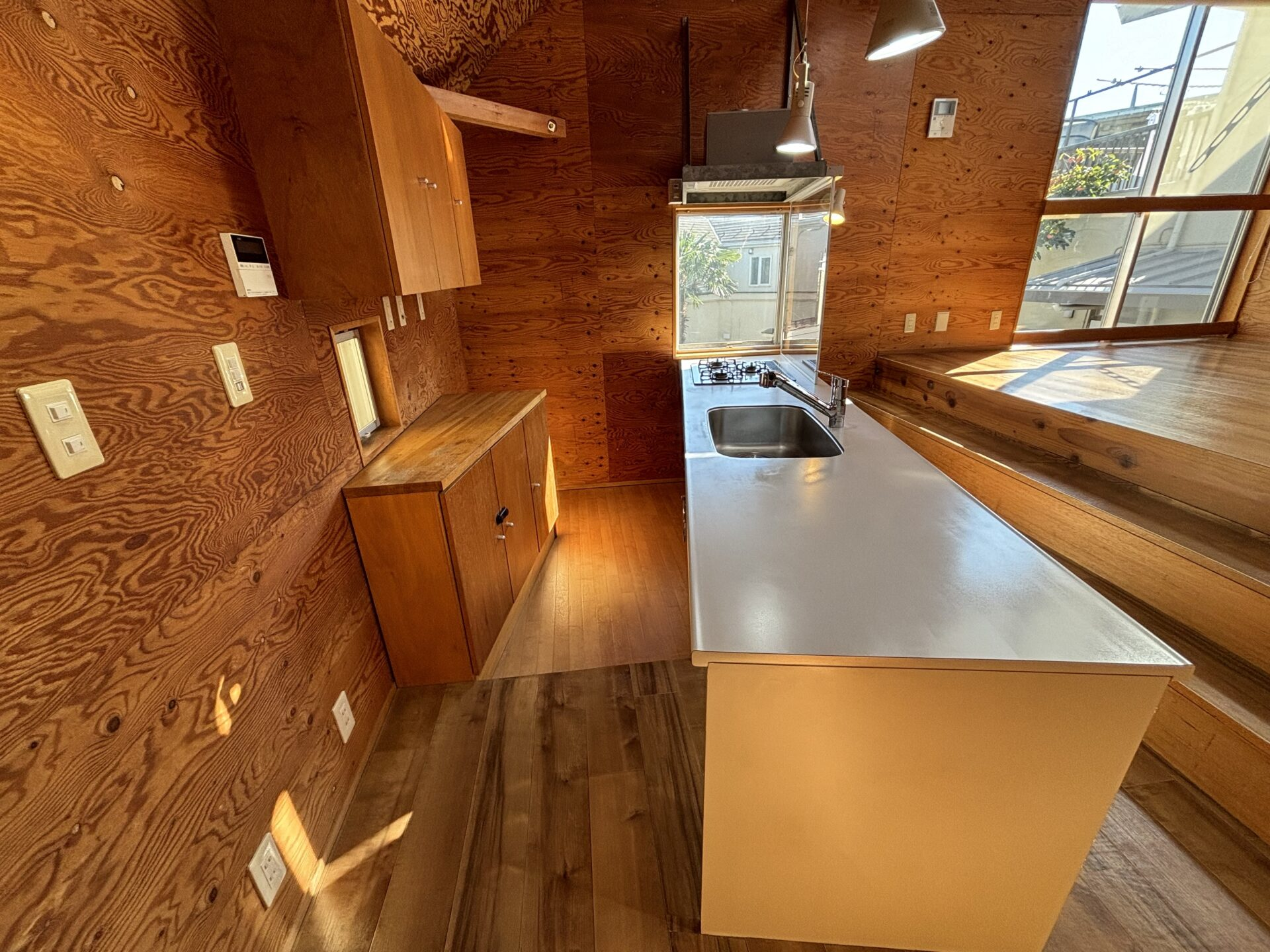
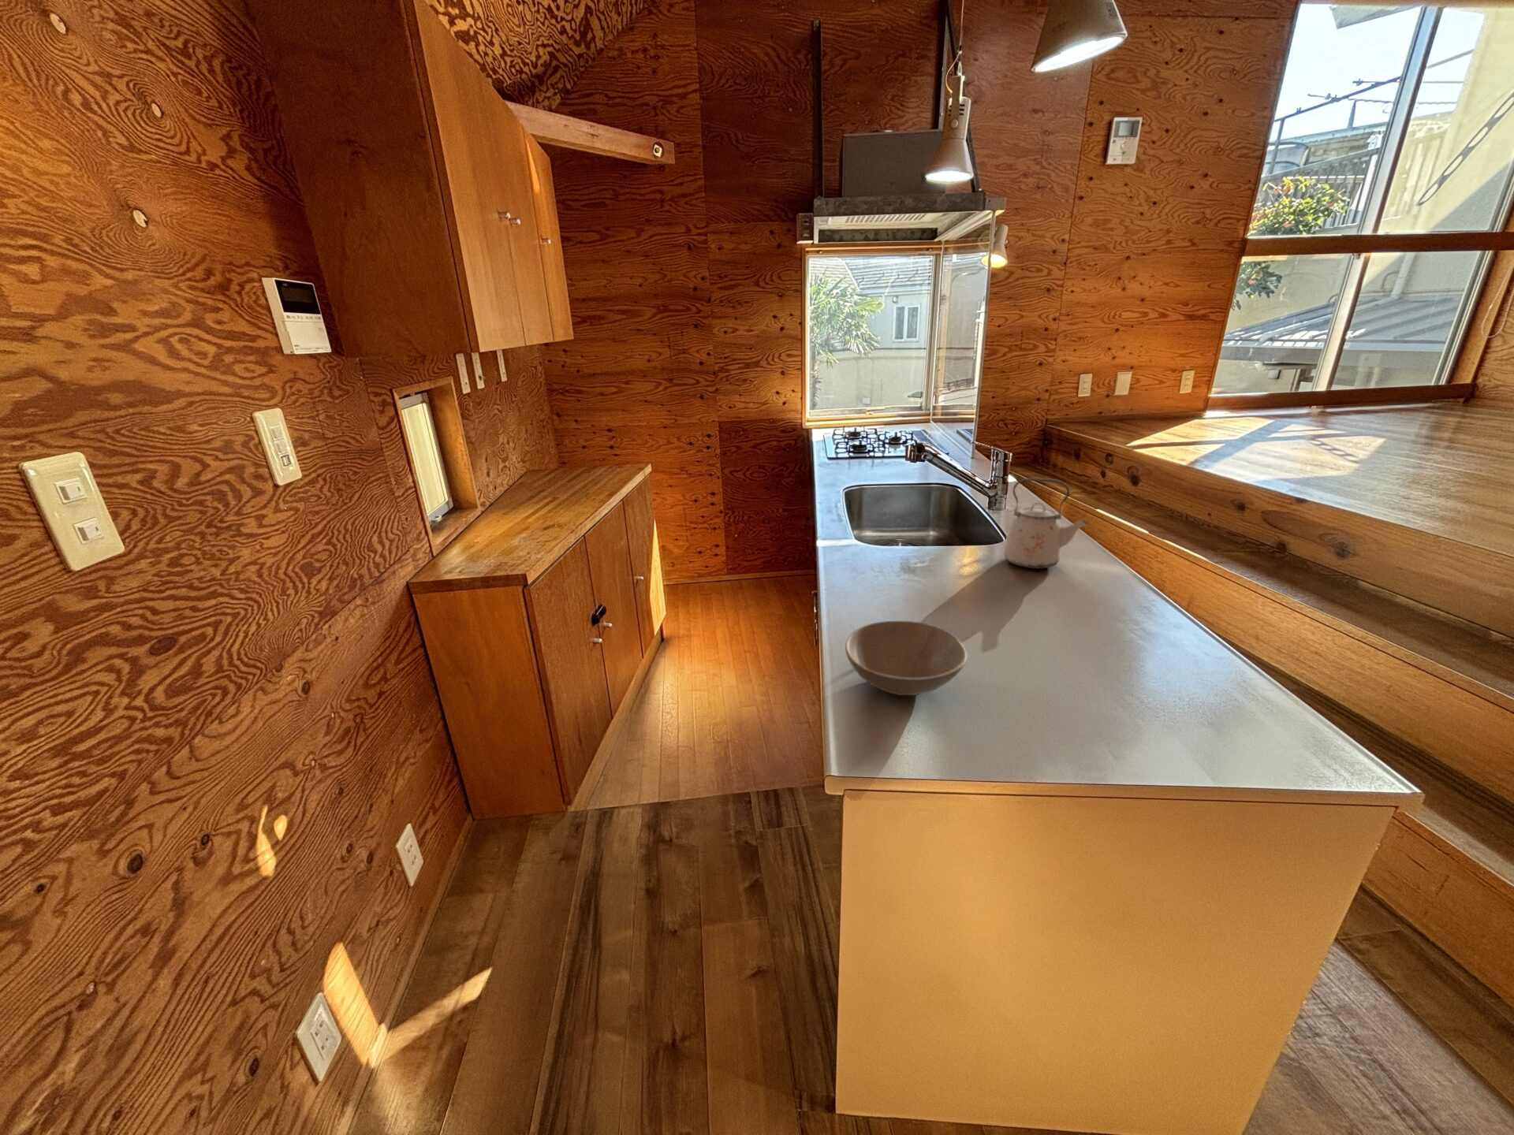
+ soup bowl (904, 664)
+ kettle (1047, 522)
